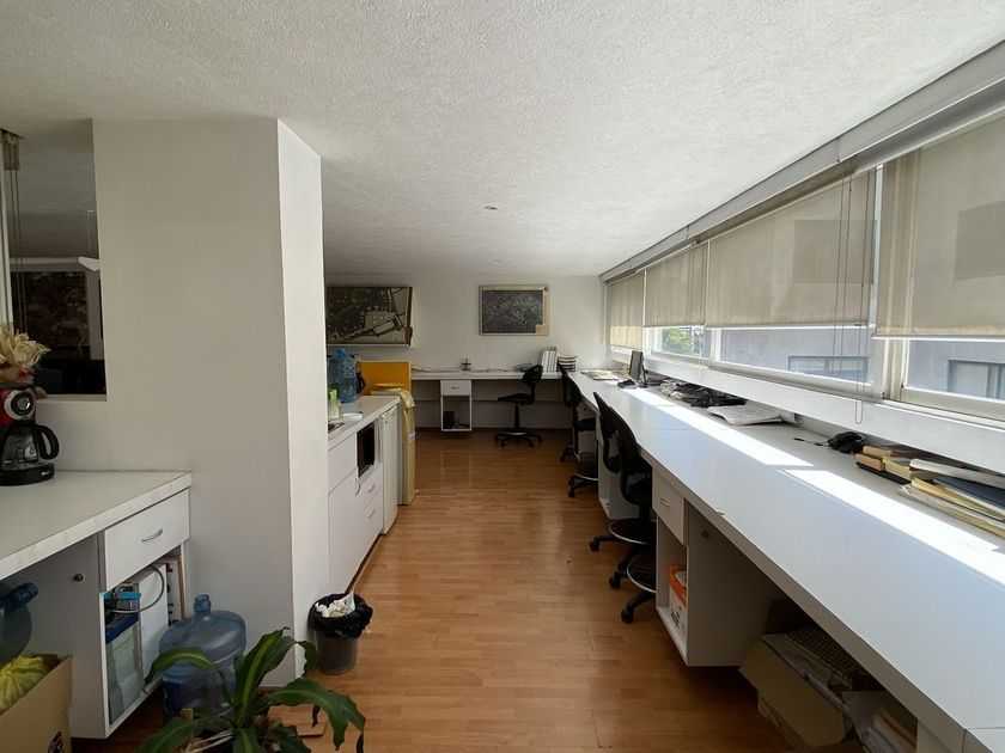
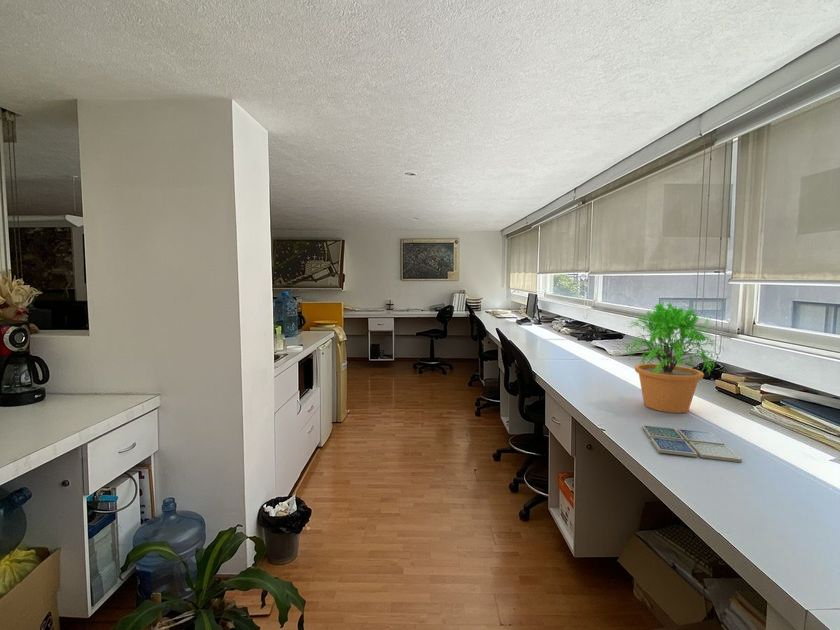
+ drink coaster (686, 442)
+ potted plant (668, 353)
